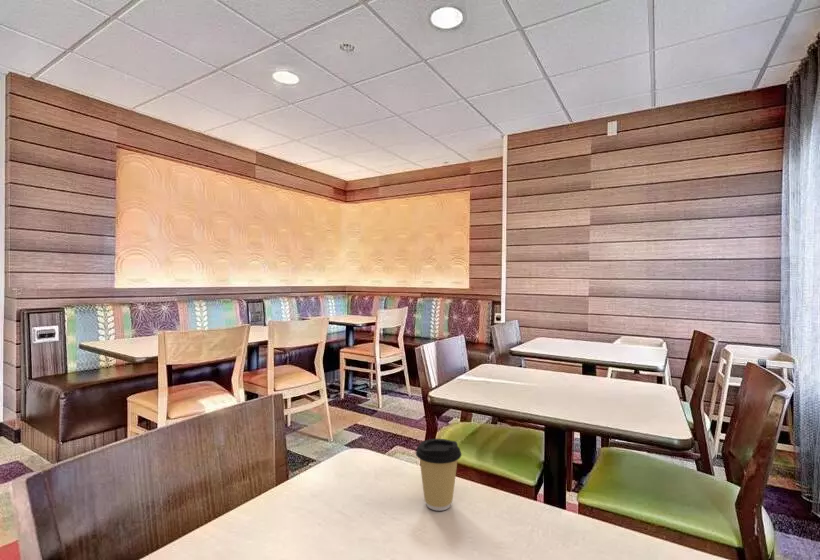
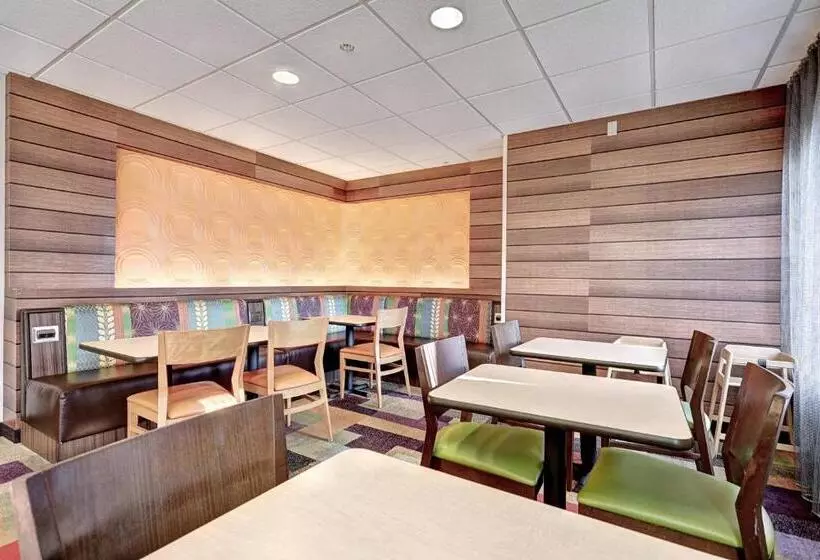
- coffee cup (438, 473)
